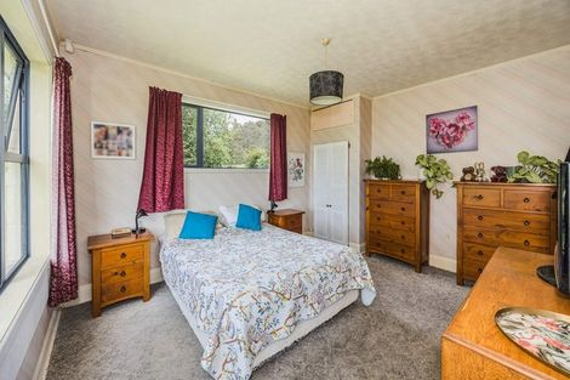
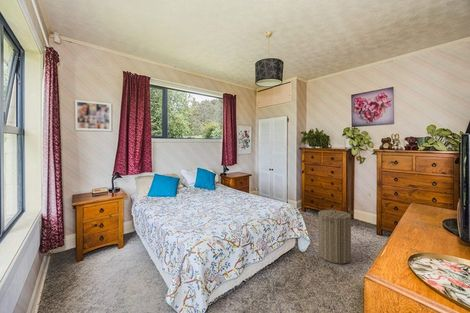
+ laundry hamper (334, 231)
